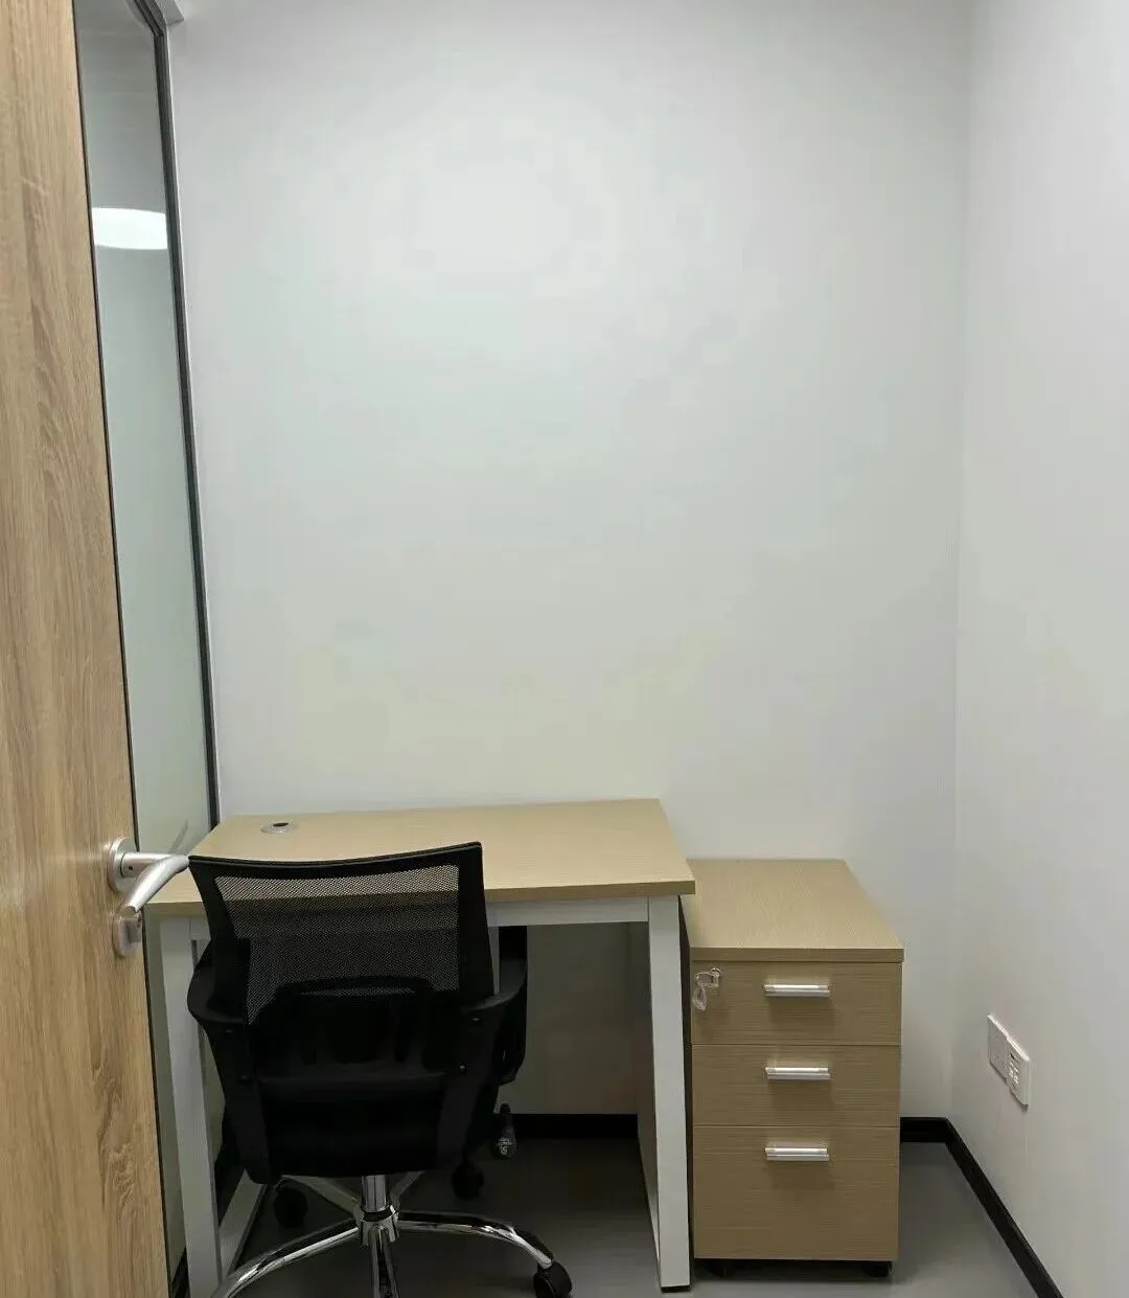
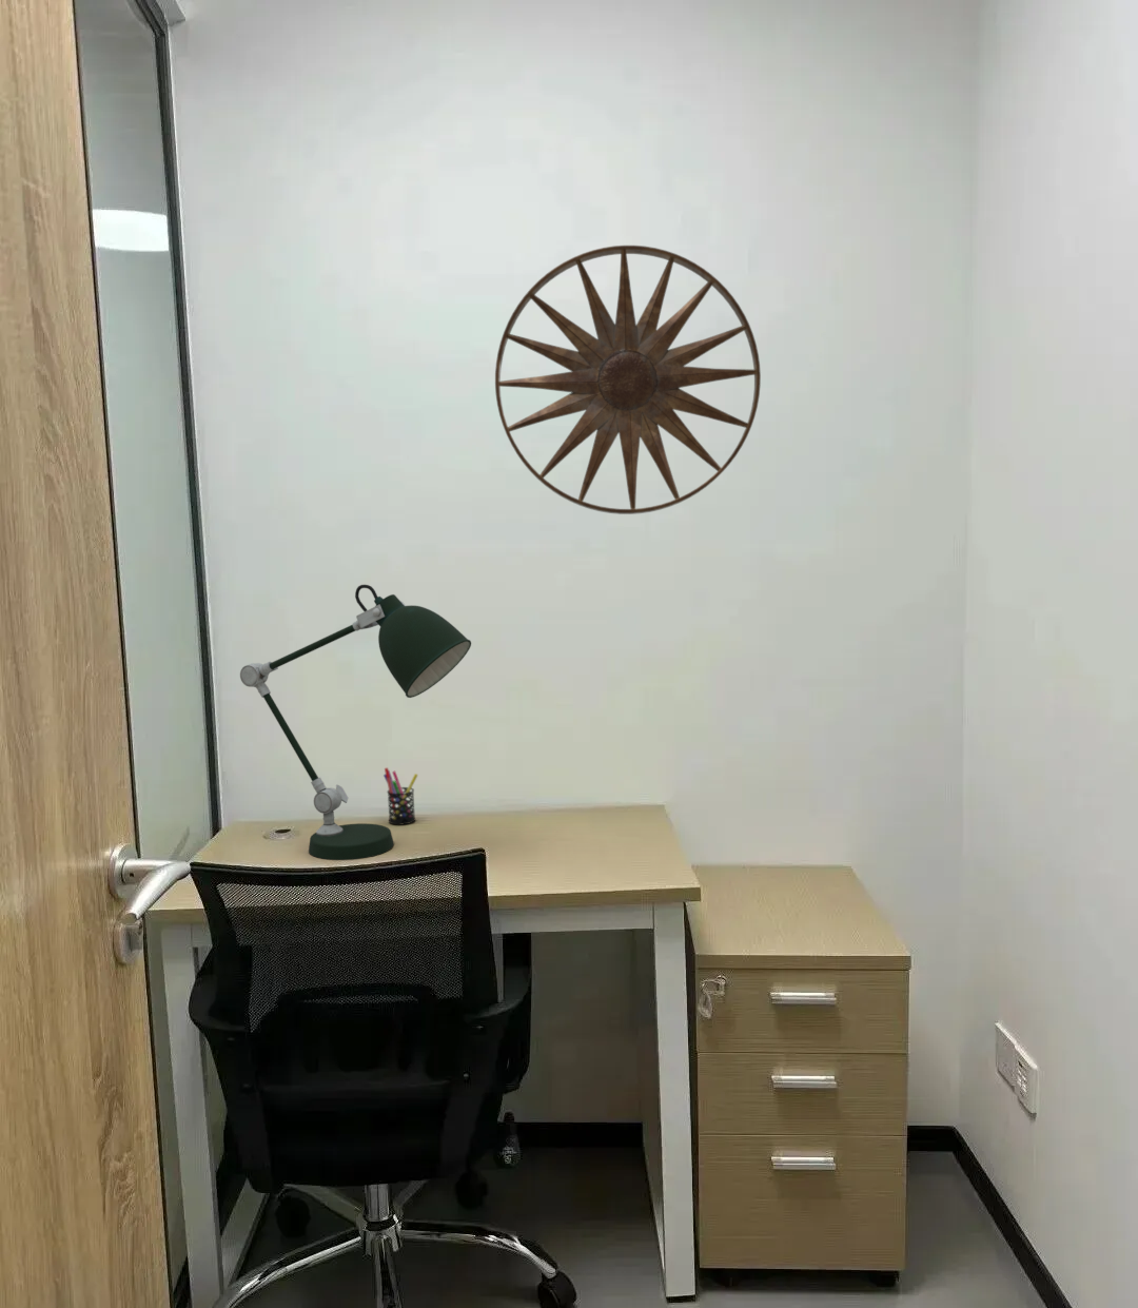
+ pen holder (398, 795)
+ wall art (627, 380)
+ desk lamp (398, 684)
